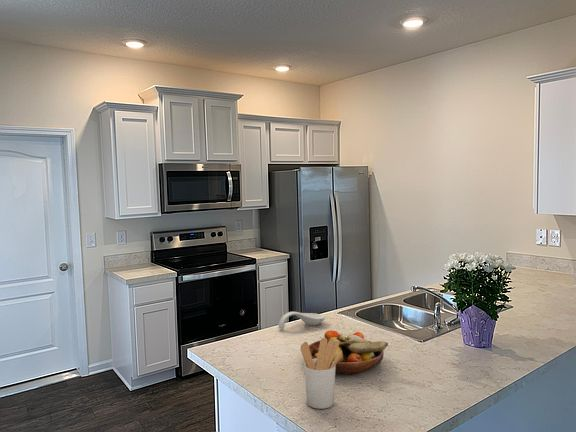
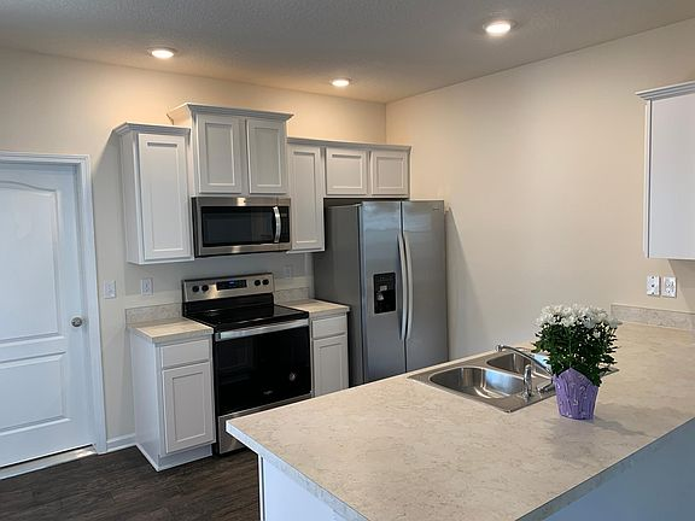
- spoon rest (302, 318)
- fruit bowl (345, 346)
- utensil holder (323, 370)
